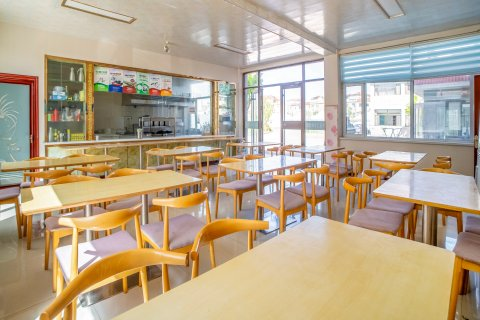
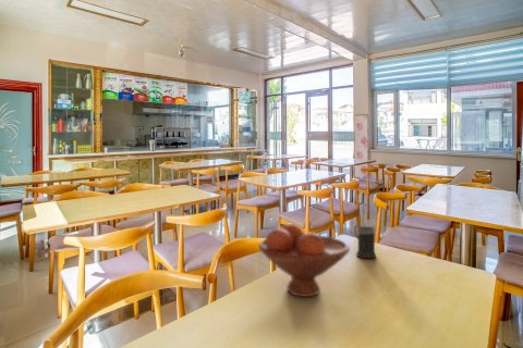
+ mug (363, 239)
+ fruit bowl (303, 258)
